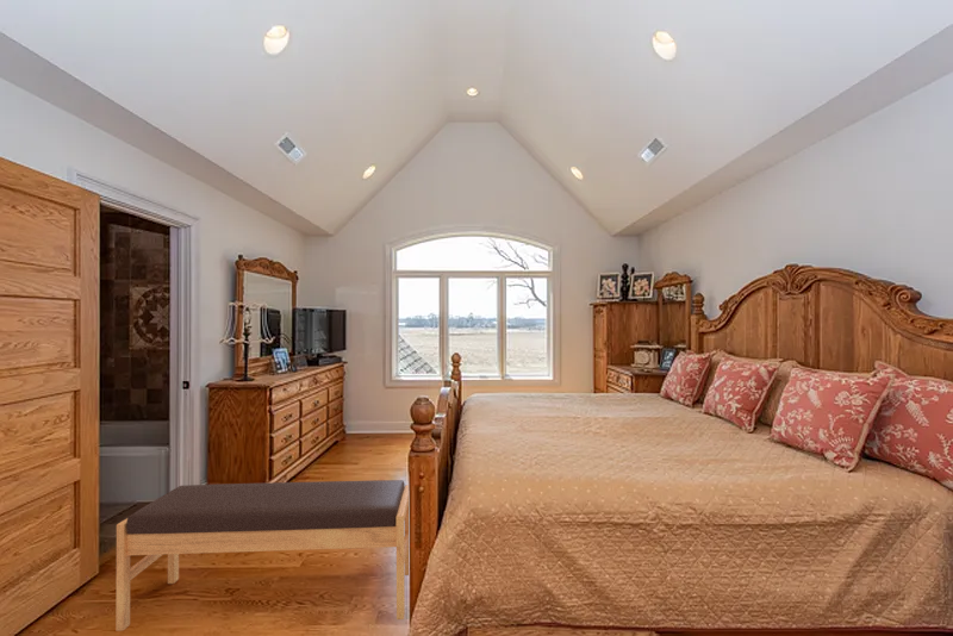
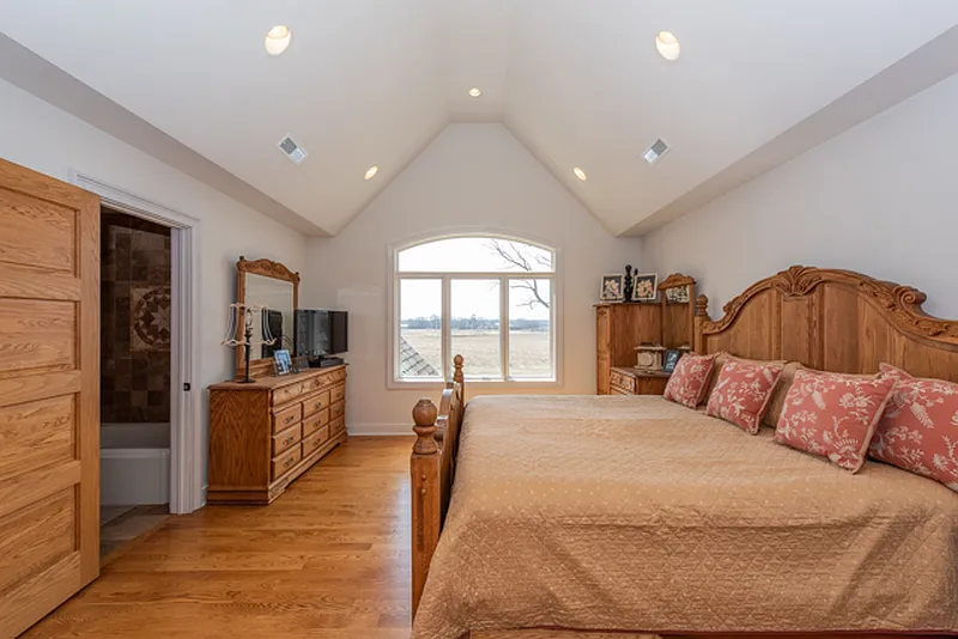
- bench (279, 545)
